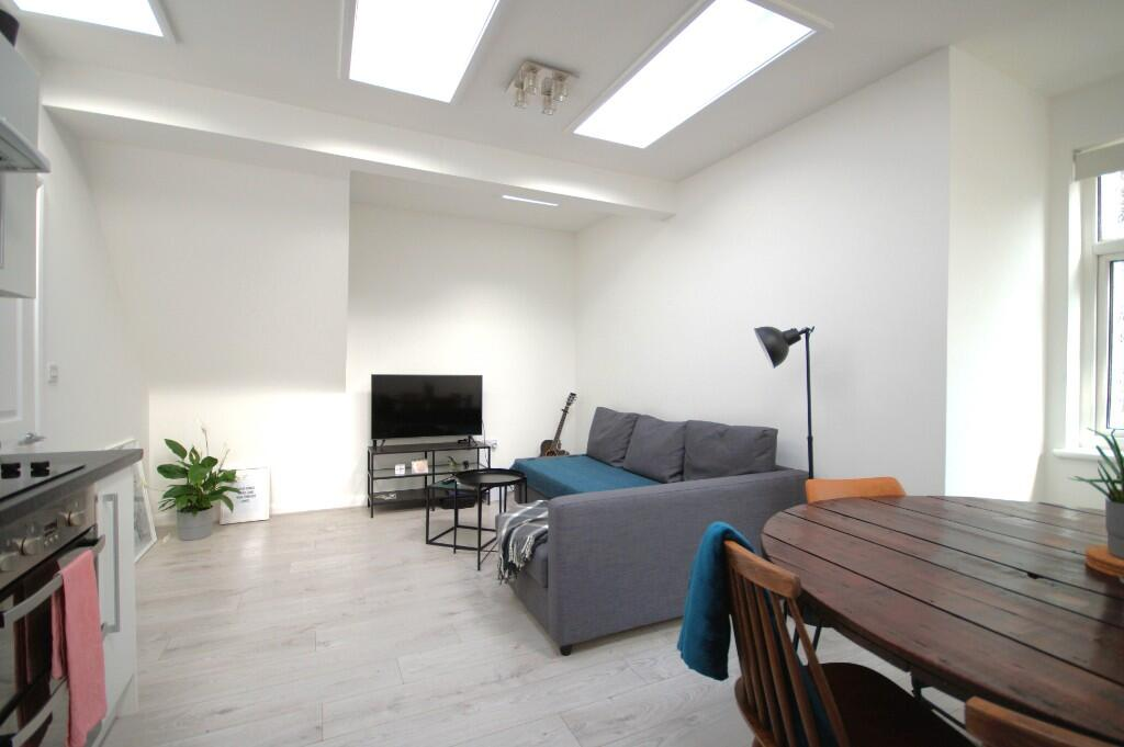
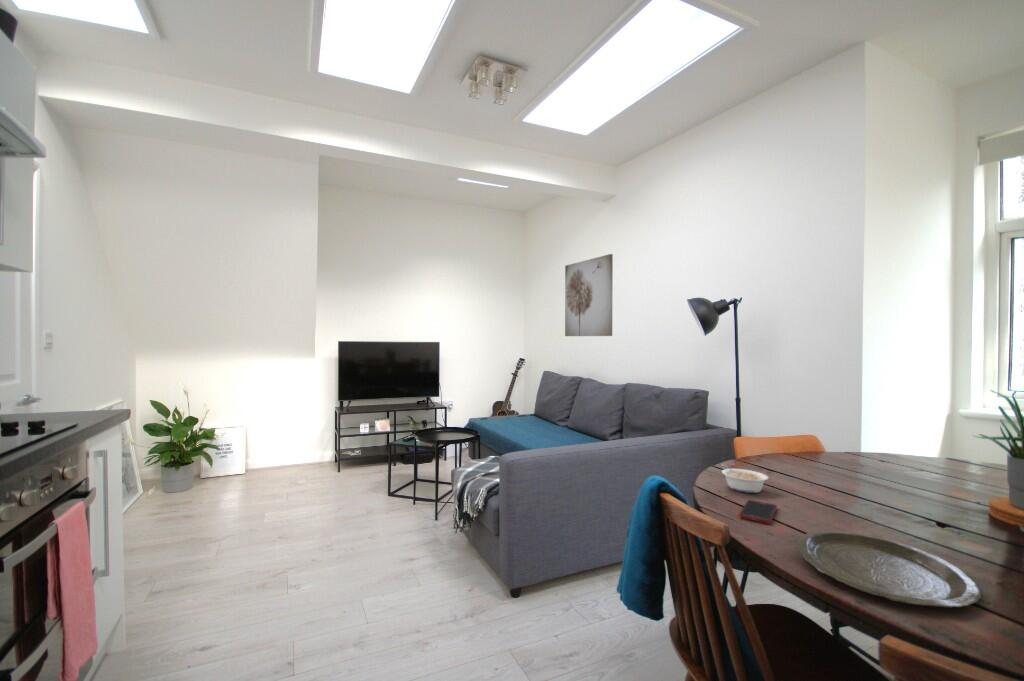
+ cell phone (758, 511)
+ plate (879, 565)
+ wall art (587, 298)
+ legume (742, 479)
